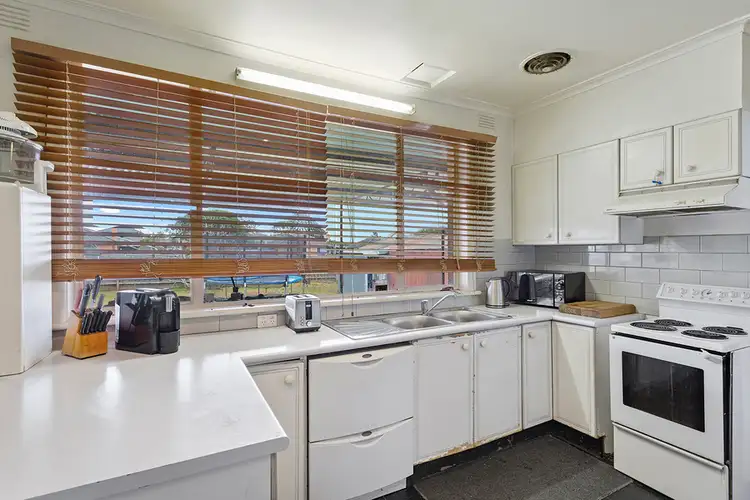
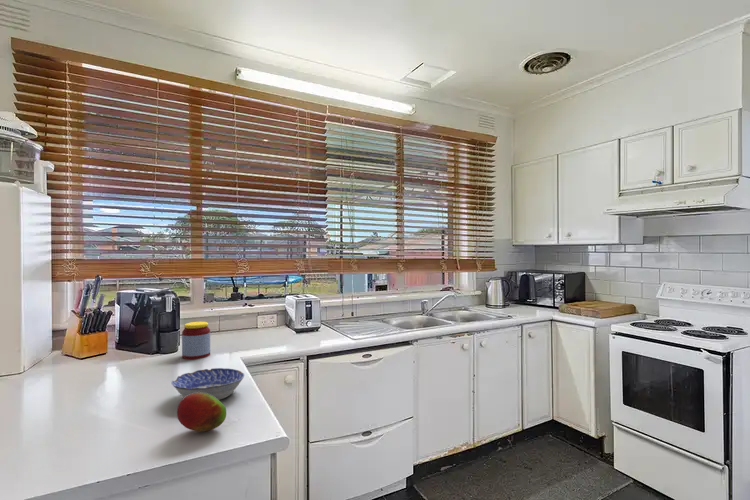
+ bowl (209, 385)
+ fruit (202, 411)
+ jar (196, 339)
